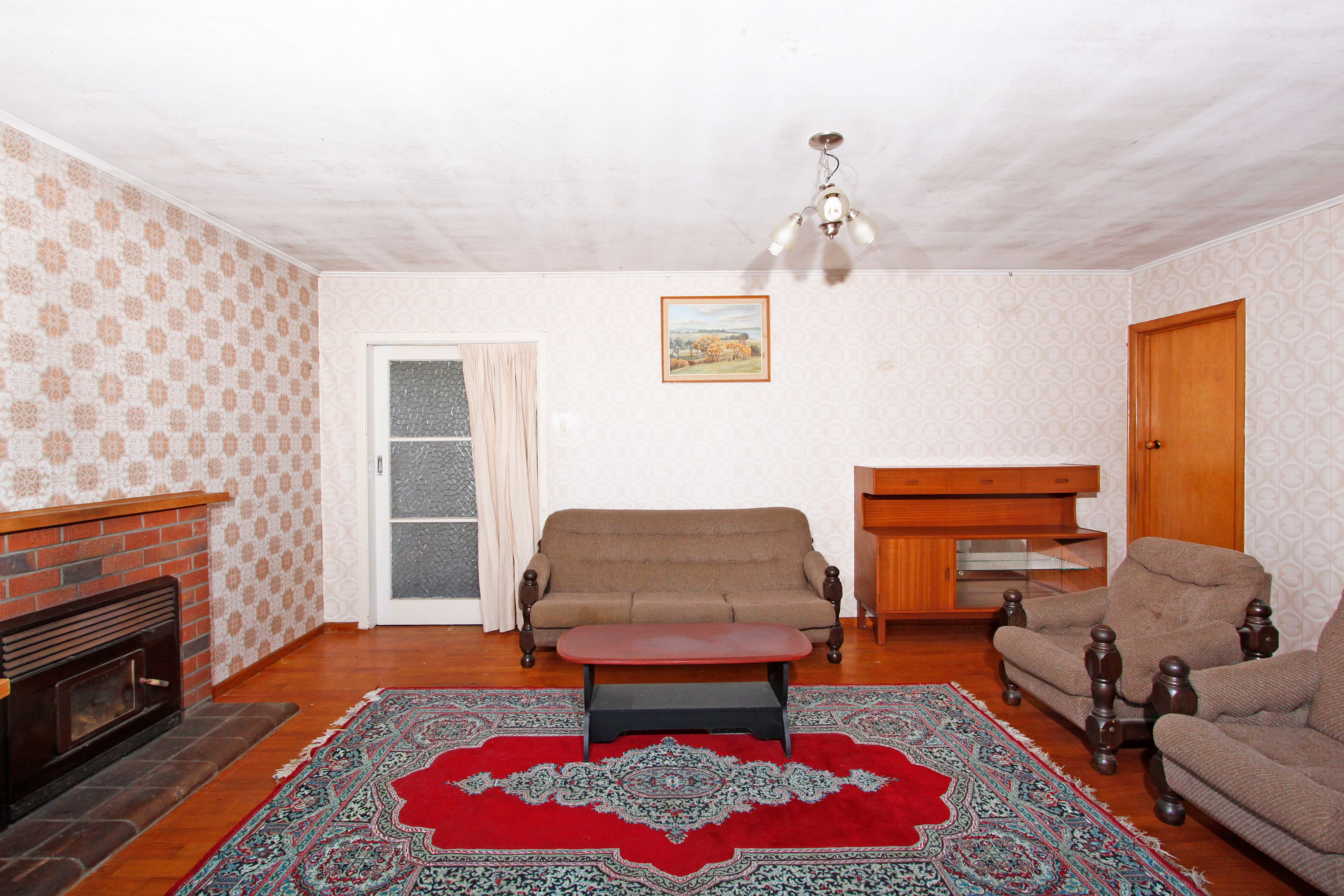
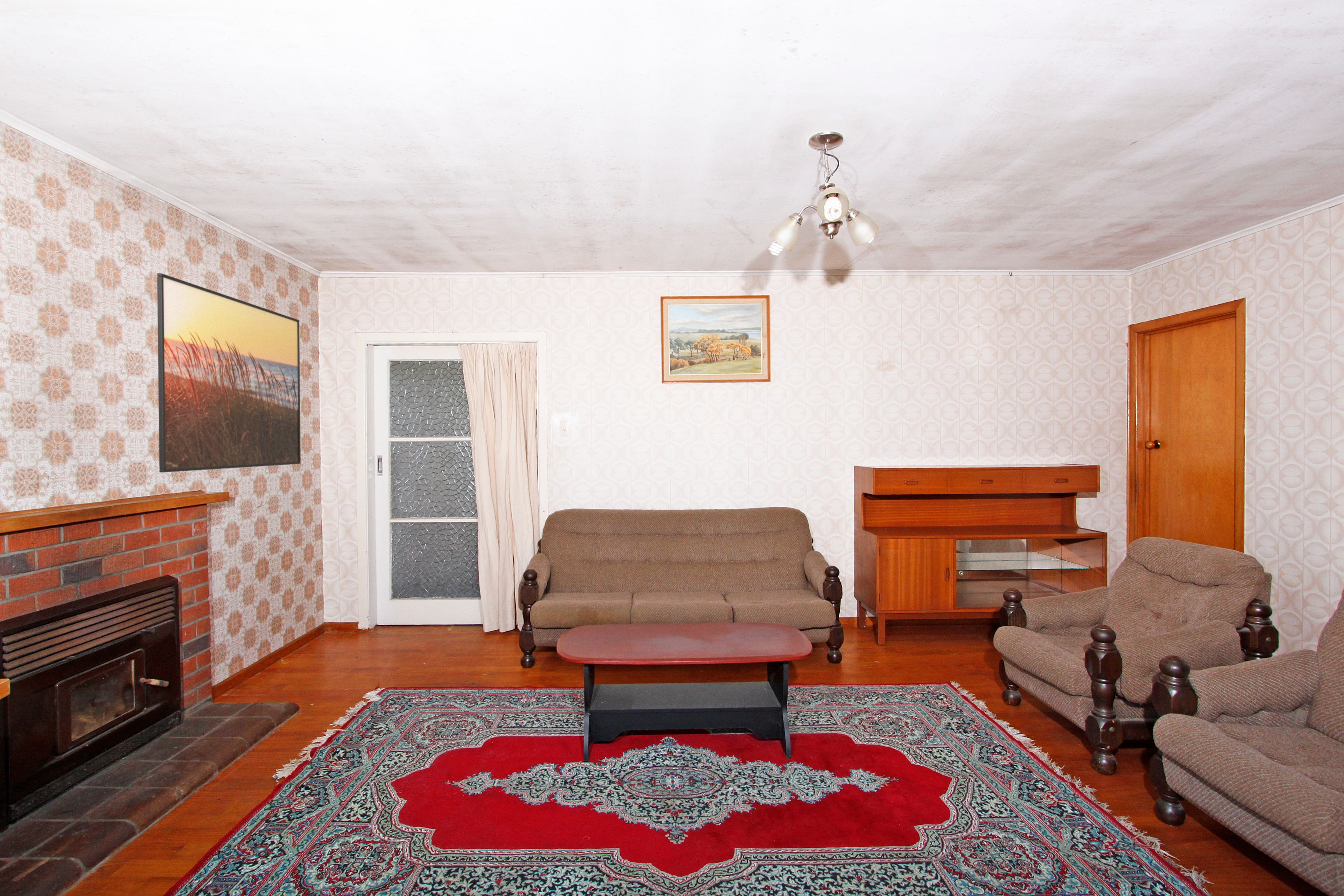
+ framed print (240, 384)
